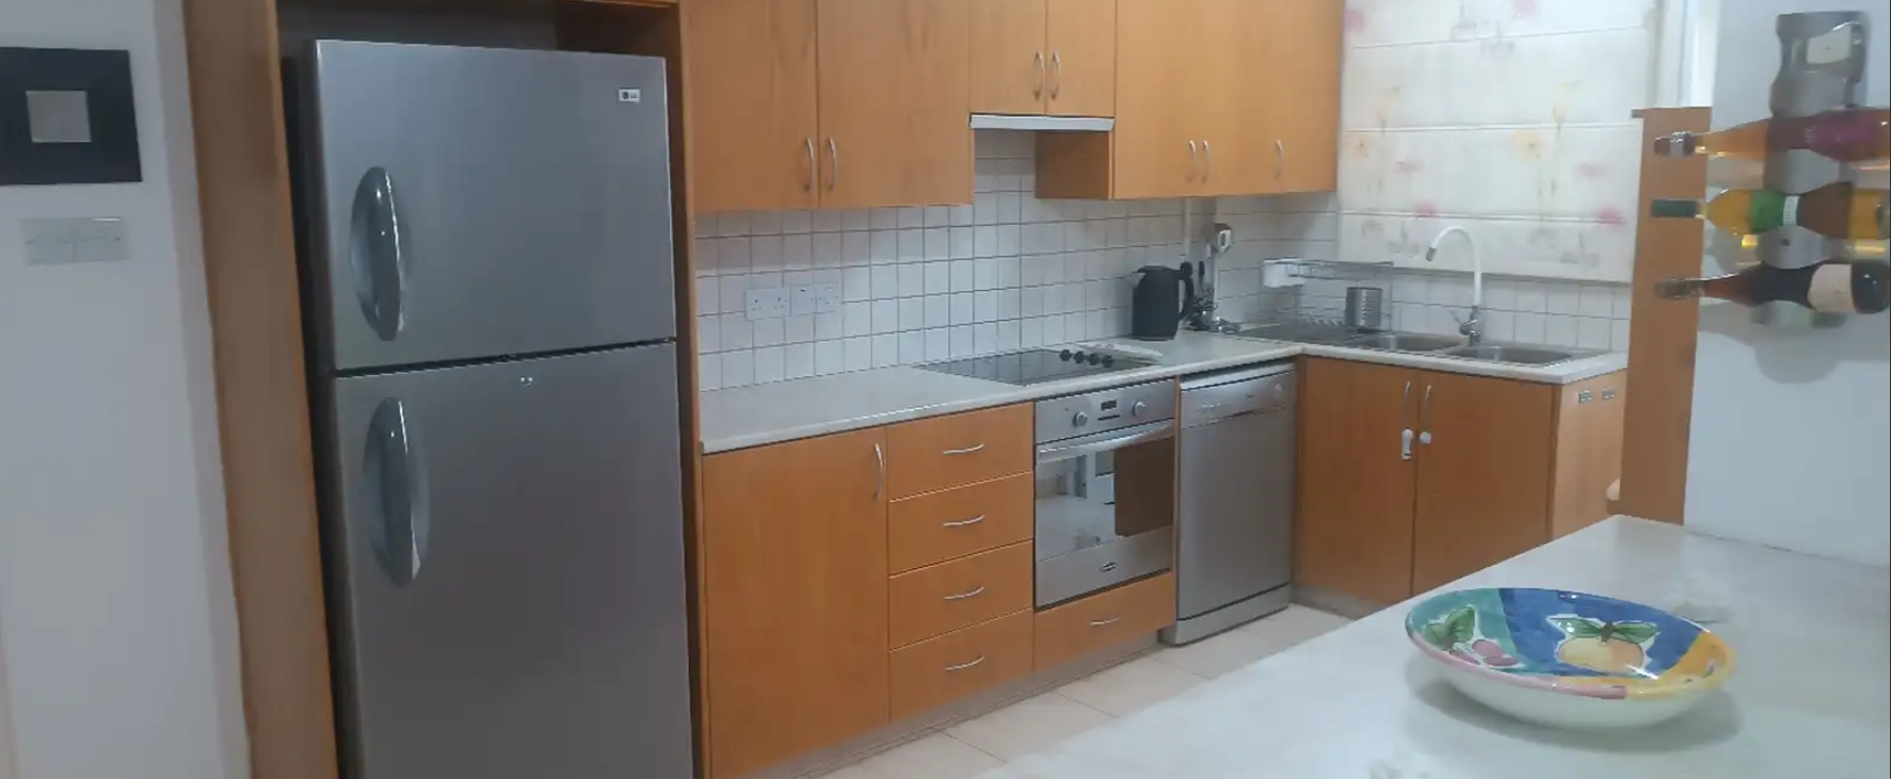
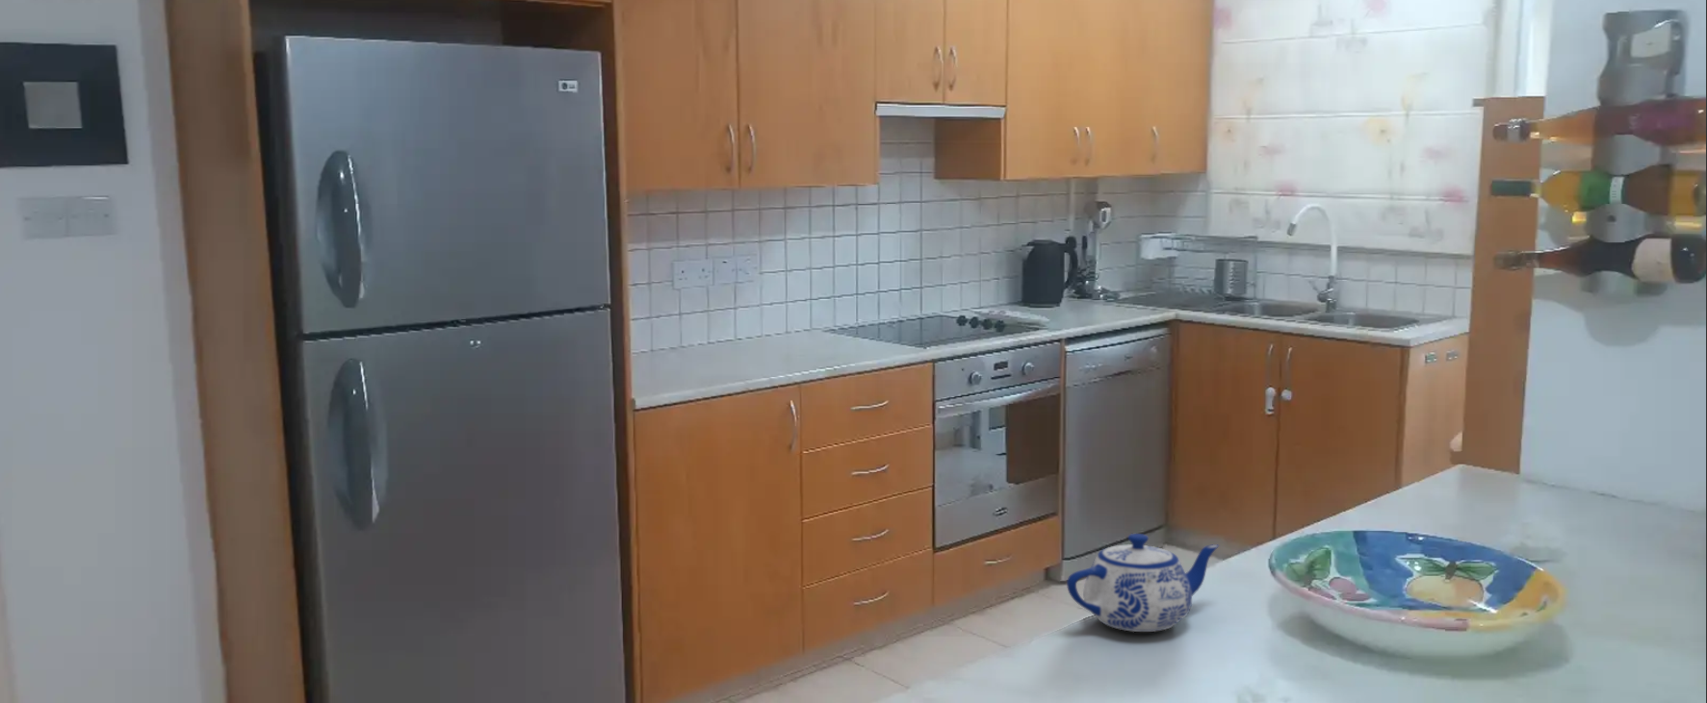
+ teapot (1145, 577)
